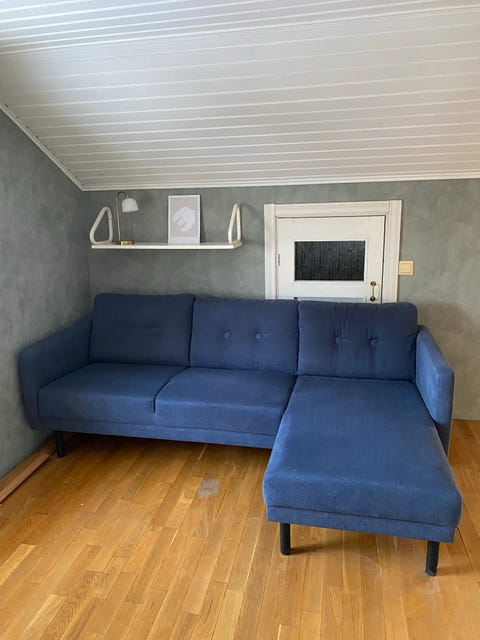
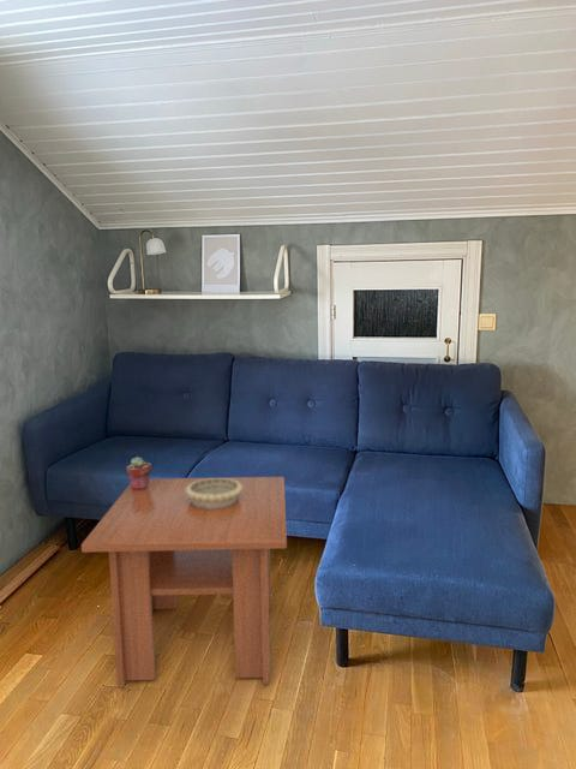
+ decorative bowl (214, 491)
+ coffee table (200, 573)
+ potted succulent (138, 471)
